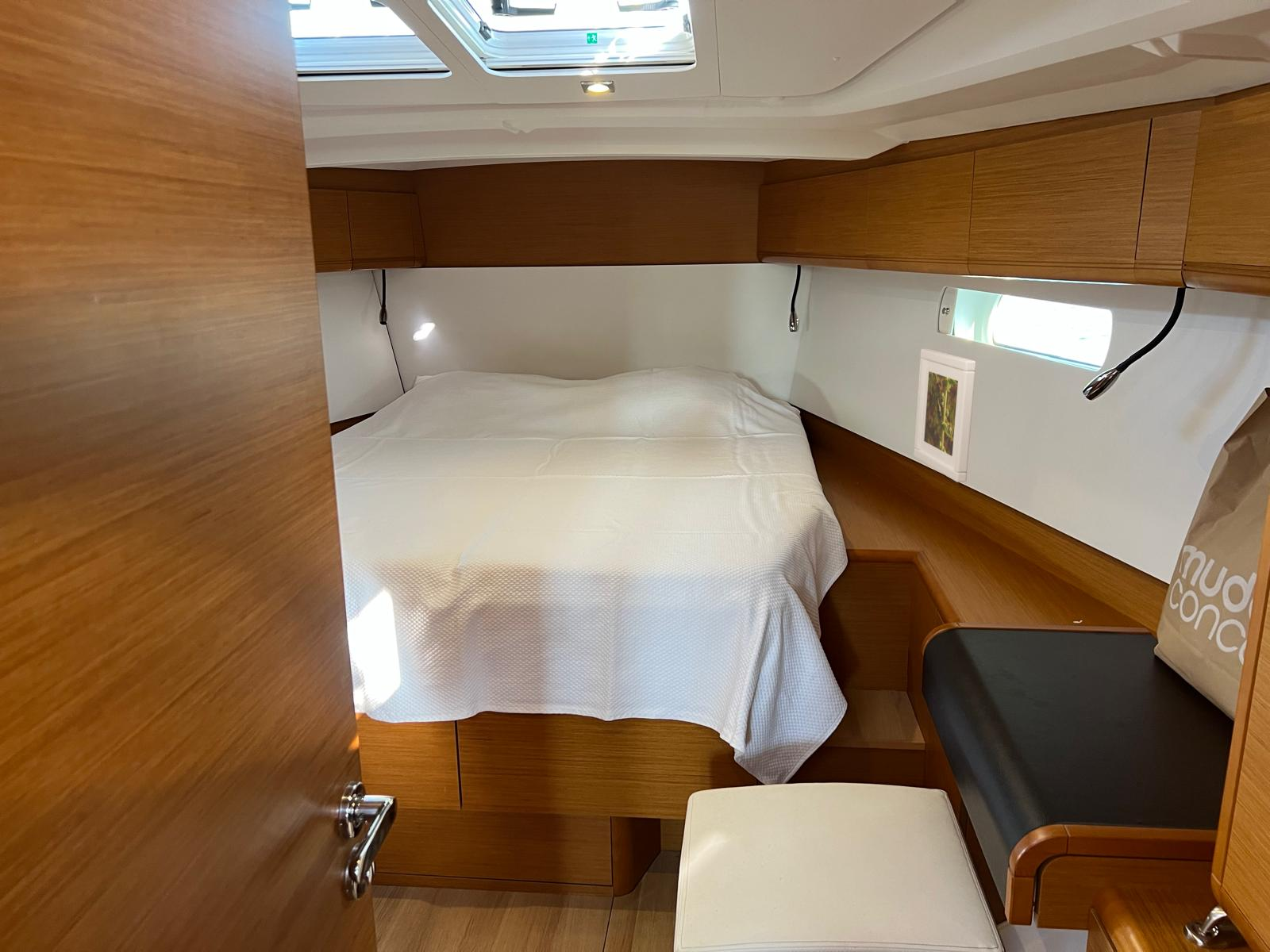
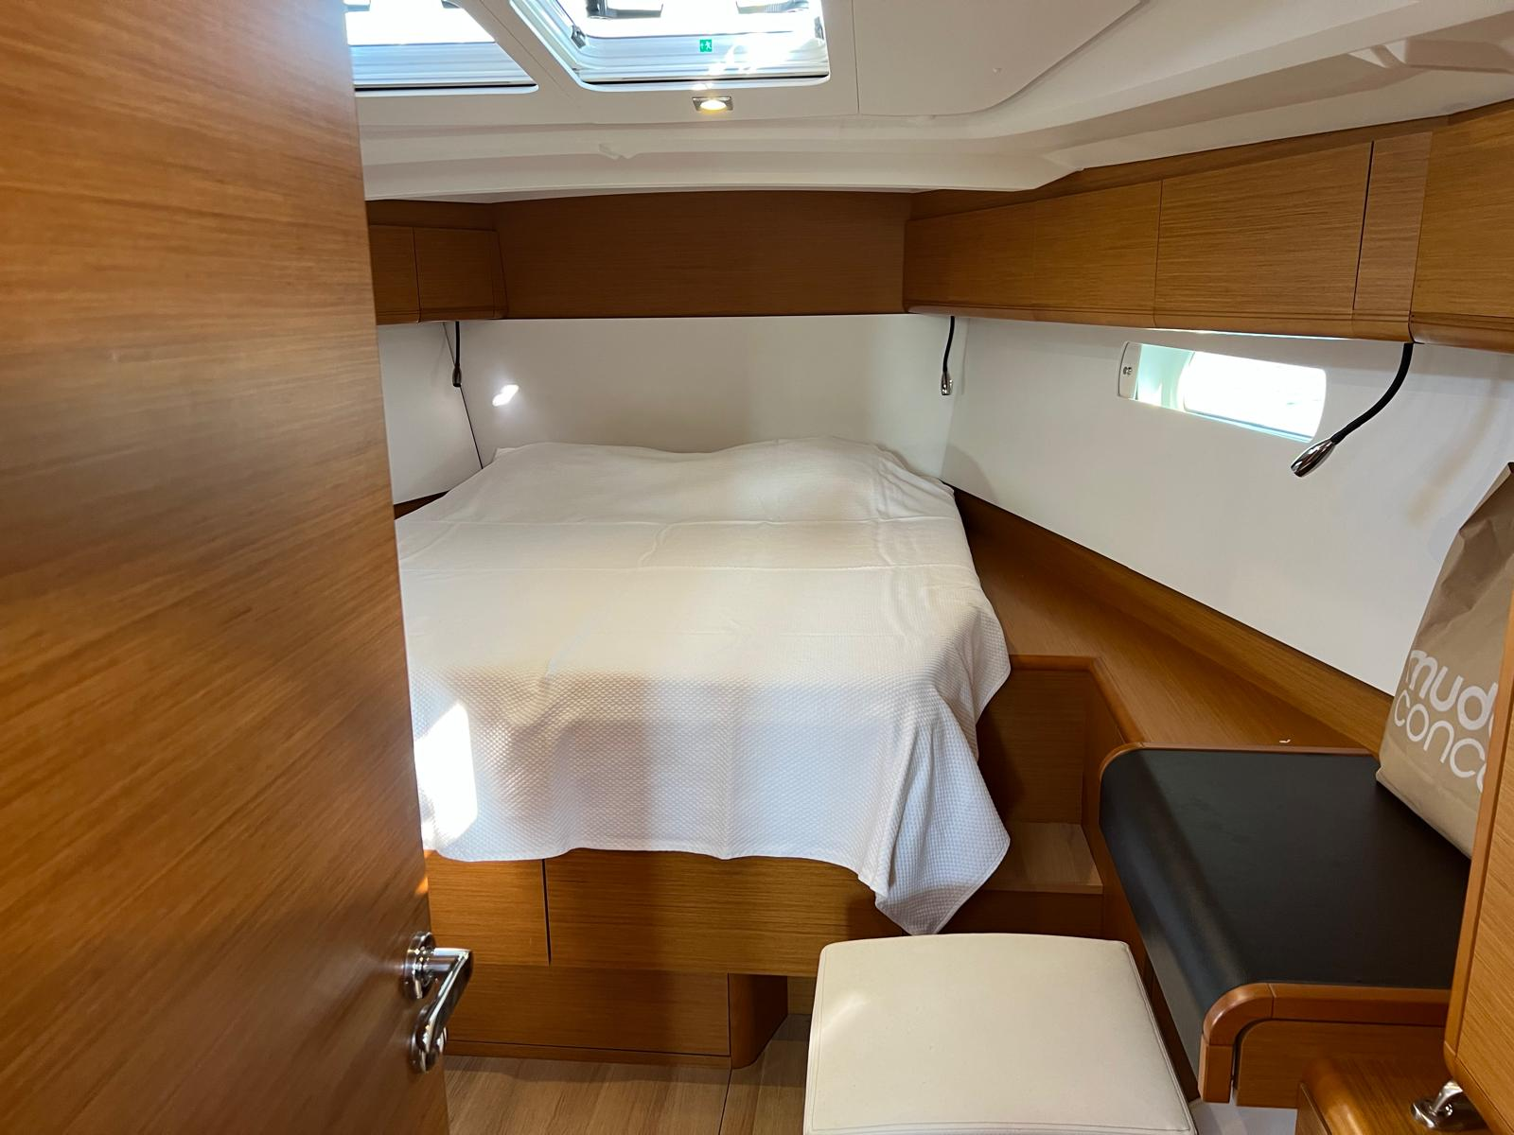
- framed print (942, 412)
